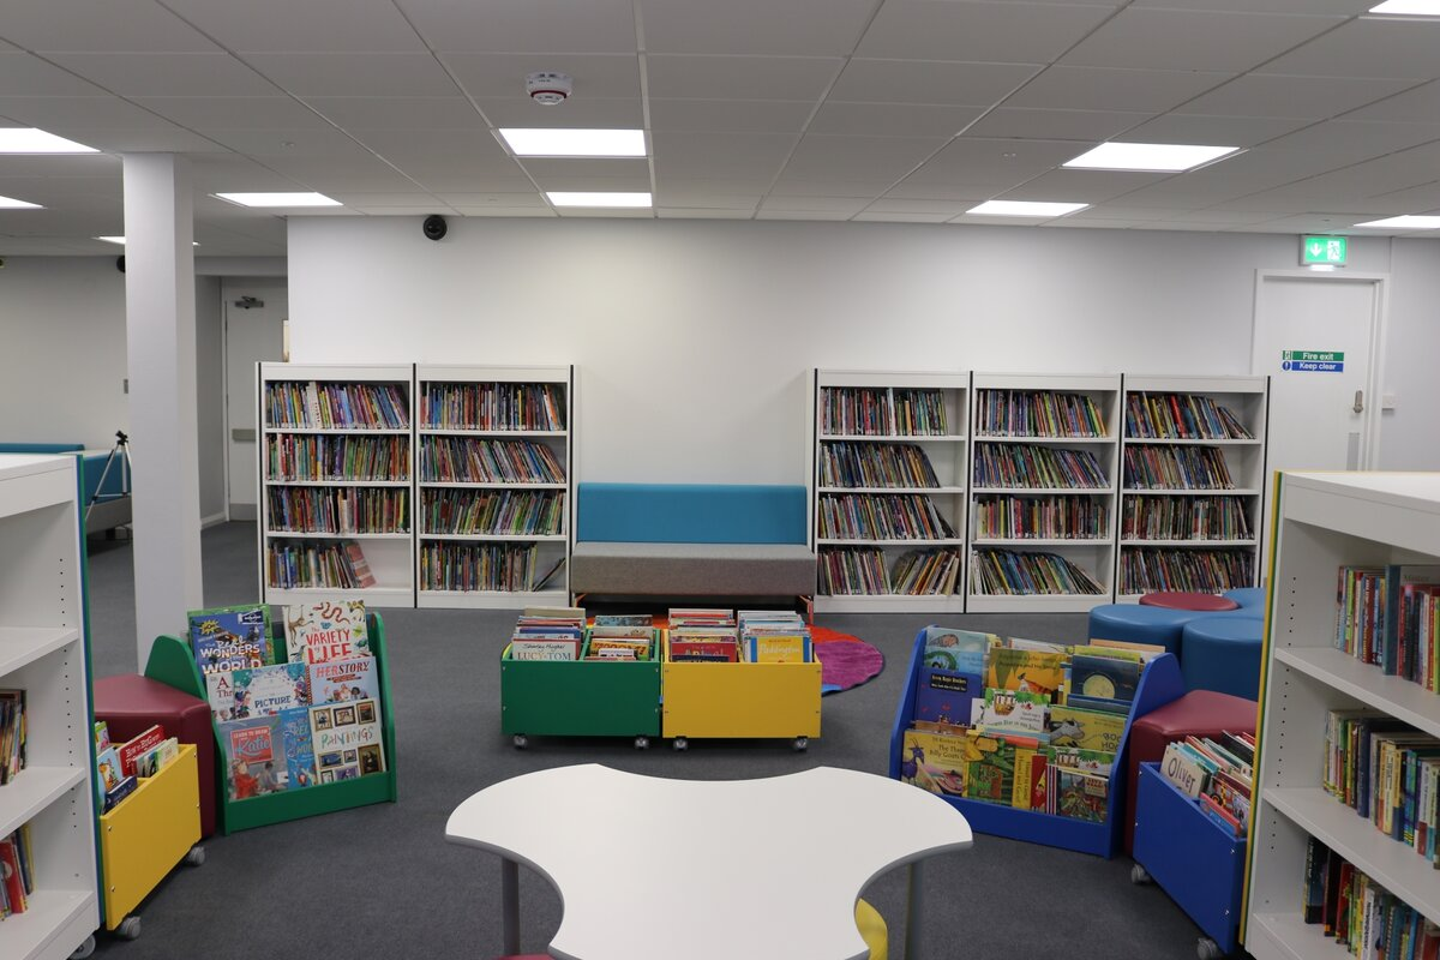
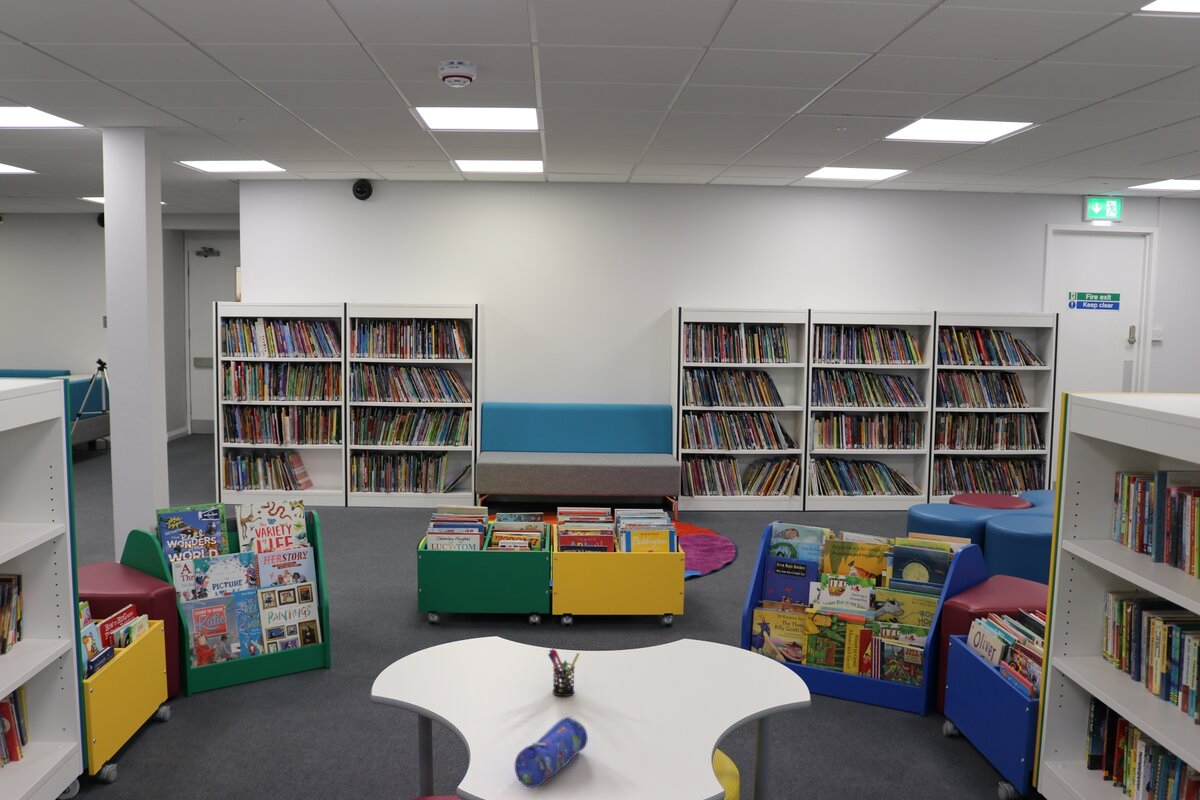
+ pen holder (562, 671)
+ pencil case (551, 749)
